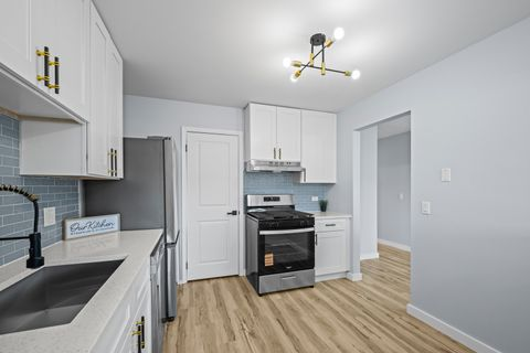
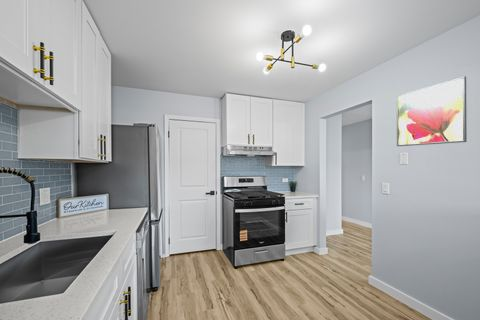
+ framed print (427, 115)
